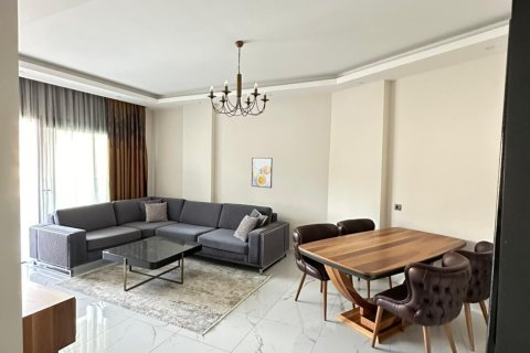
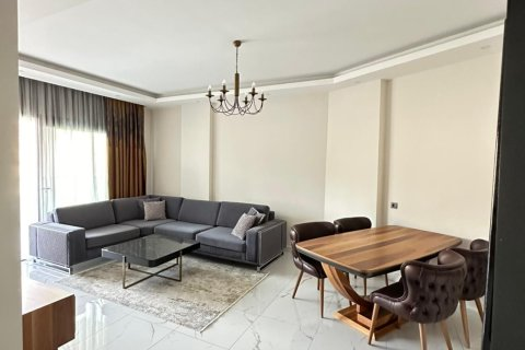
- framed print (261, 172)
